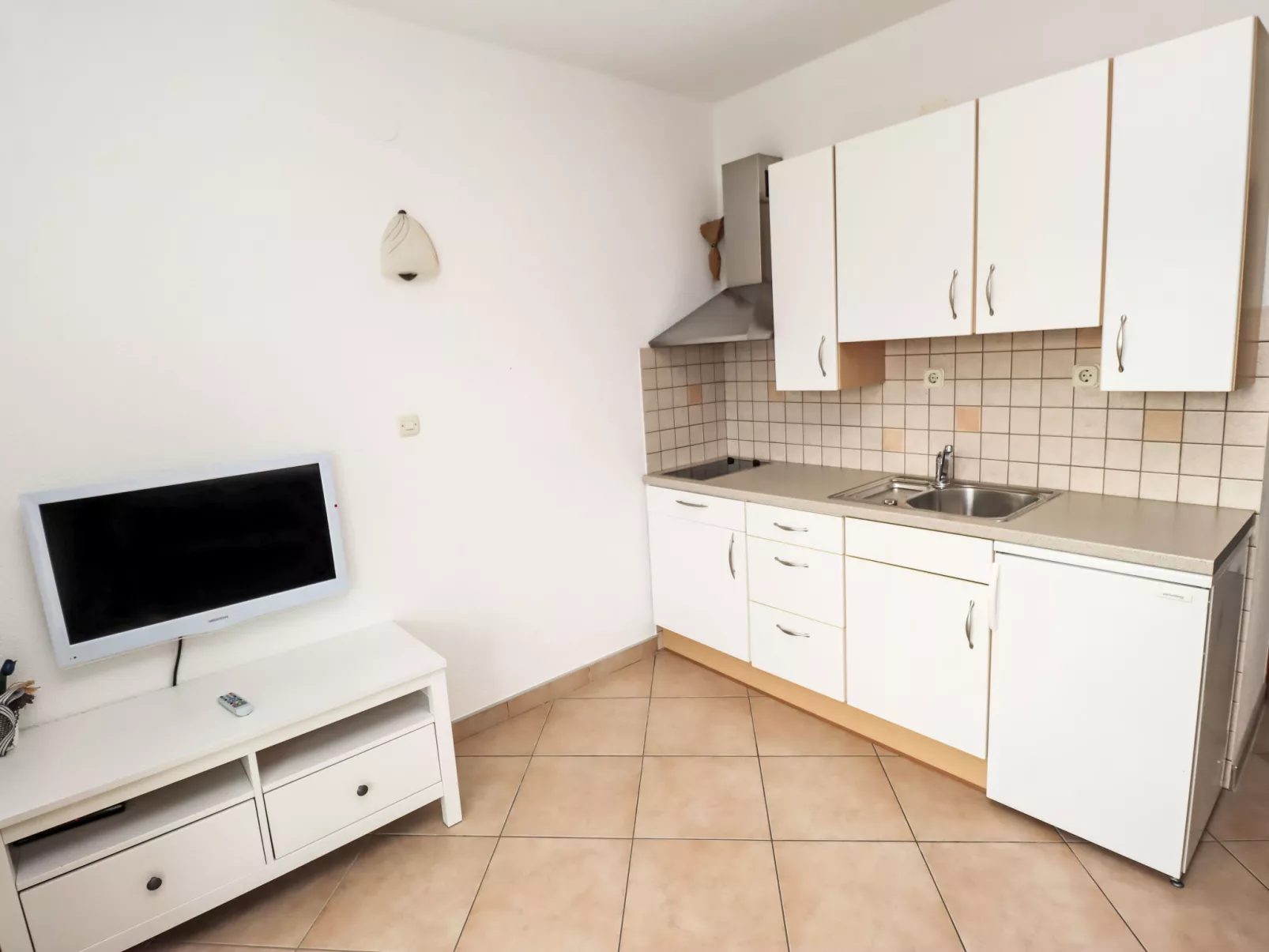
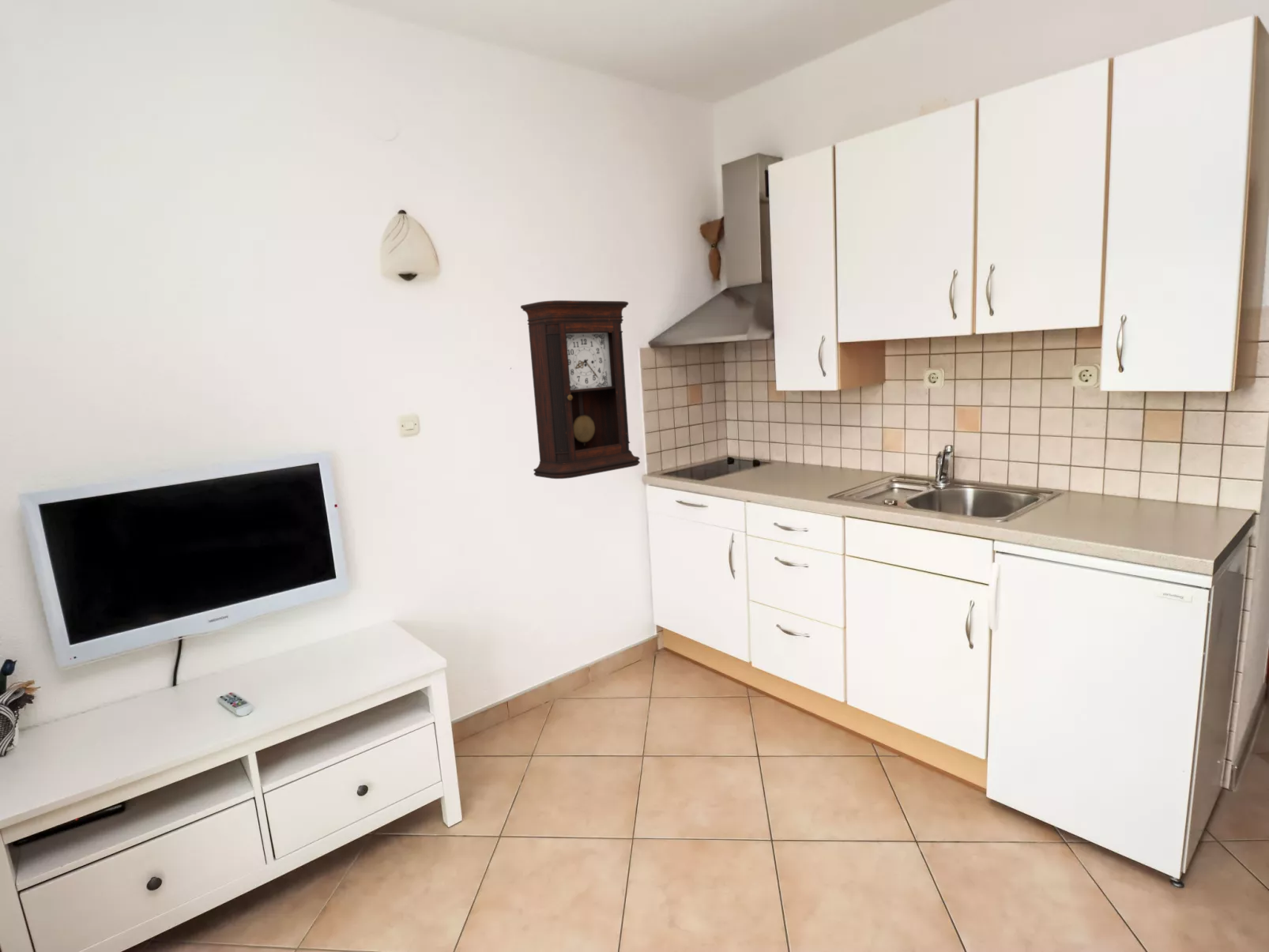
+ pendulum clock (586, 388)
